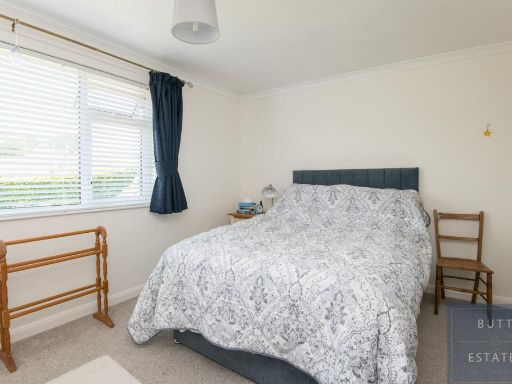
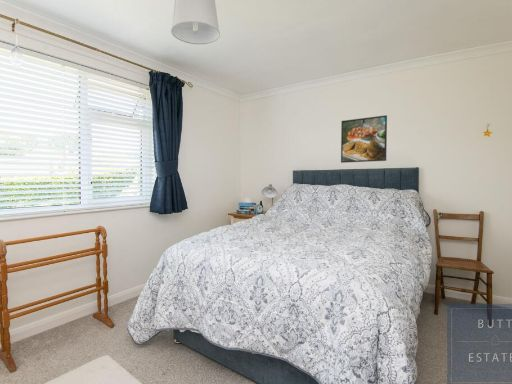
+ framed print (363, 140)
